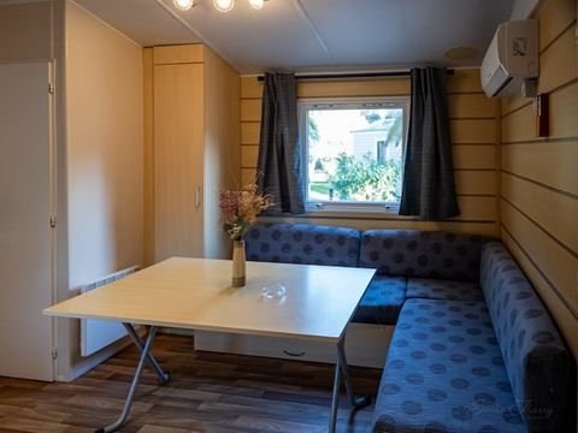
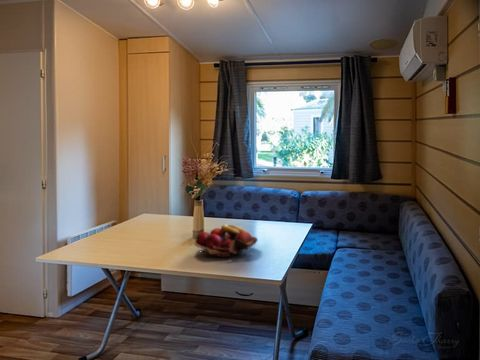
+ fruit basket (226, 239)
